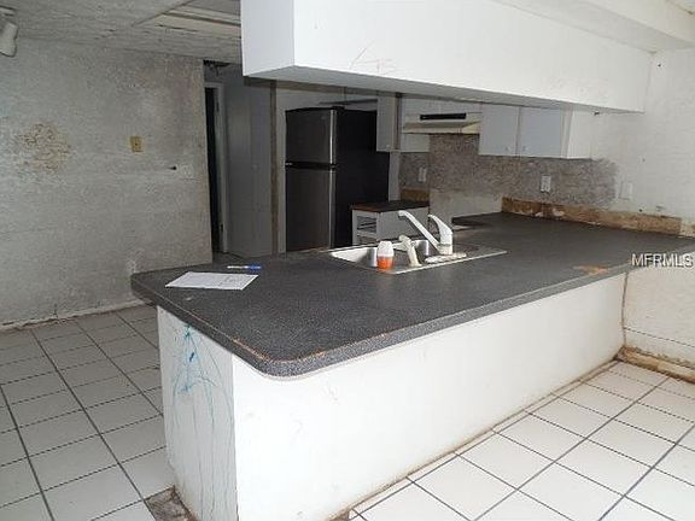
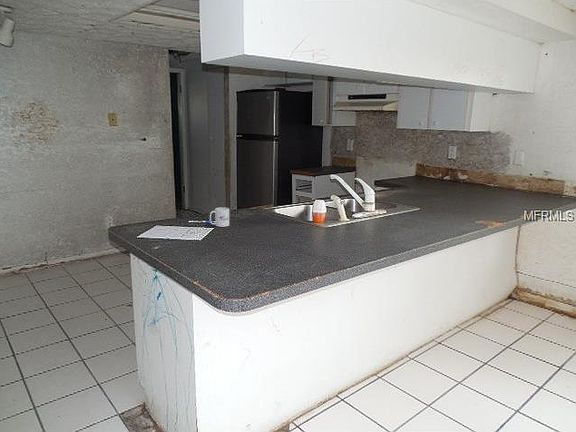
+ mug (219, 217)
